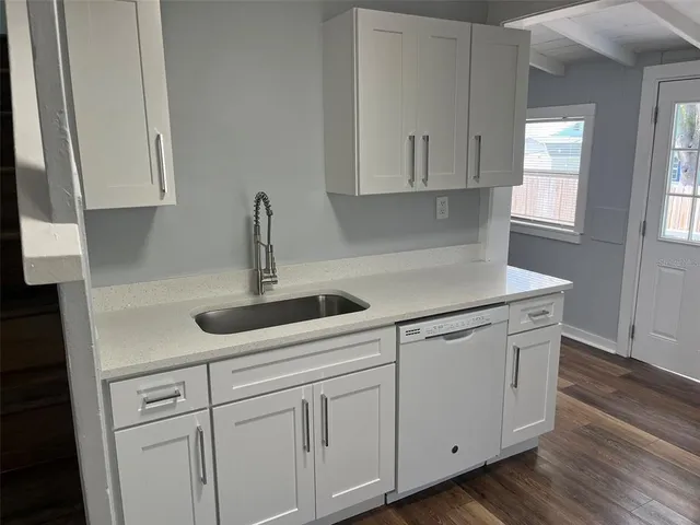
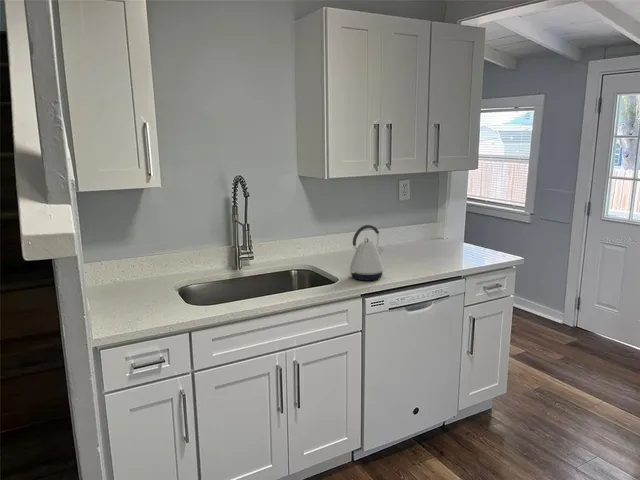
+ kettle (367, 251)
